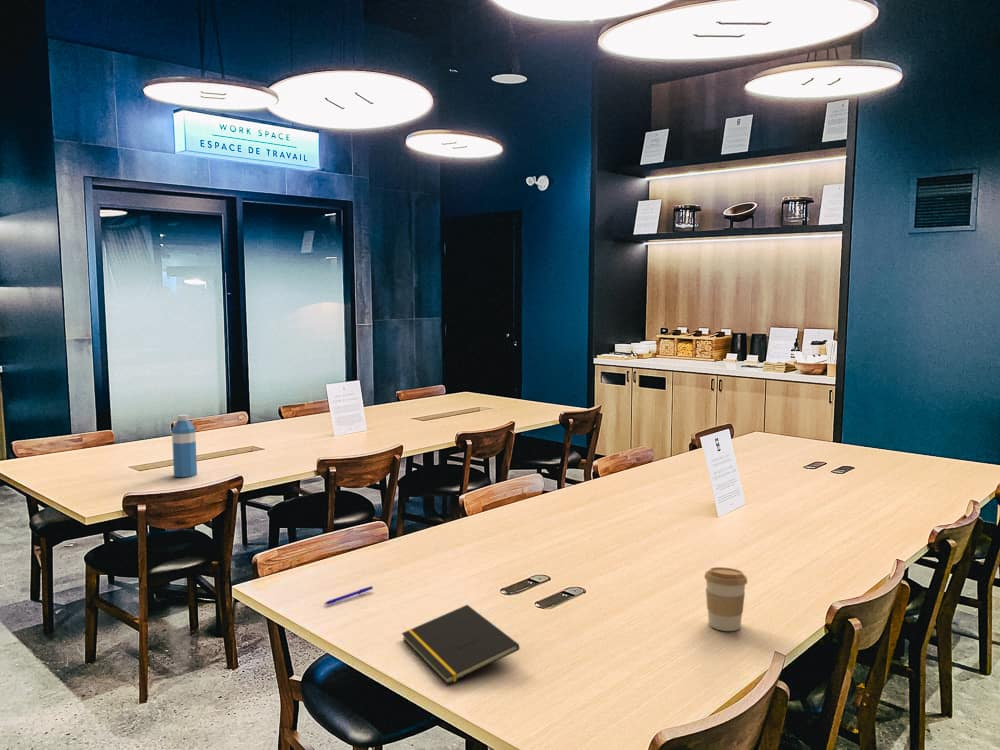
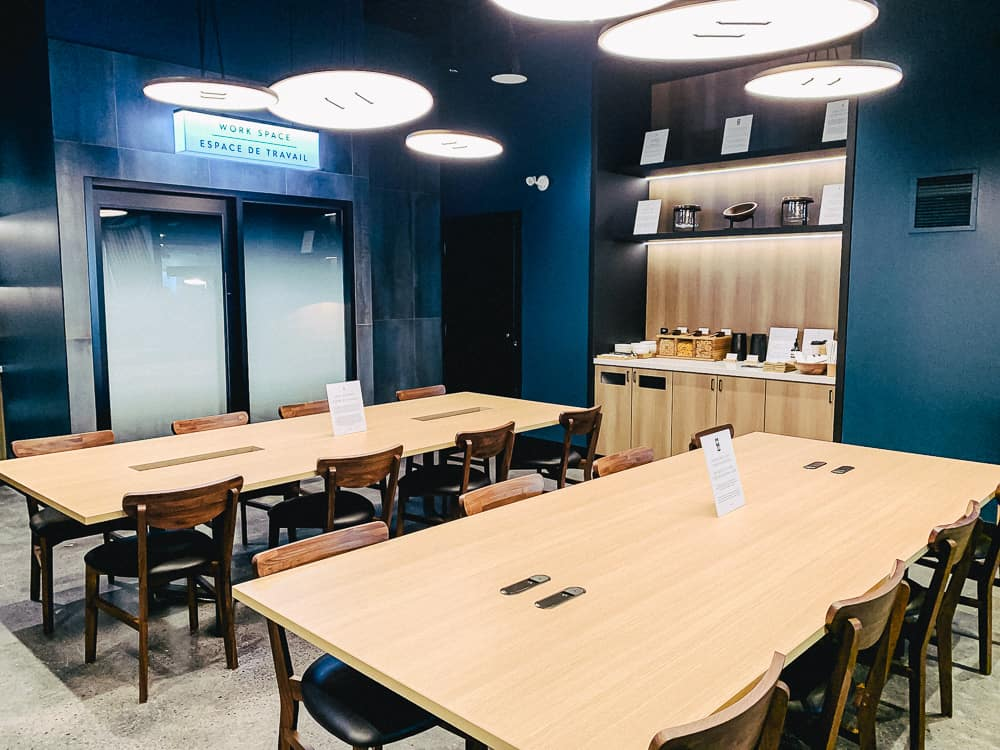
- notepad (458, 641)
- pen (348, 595)
- water bottle (184, 445)
- coffee cup (725, 596)
